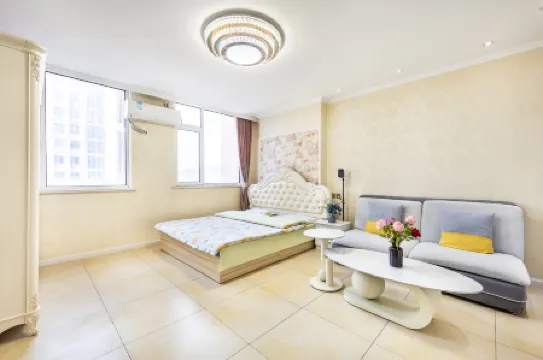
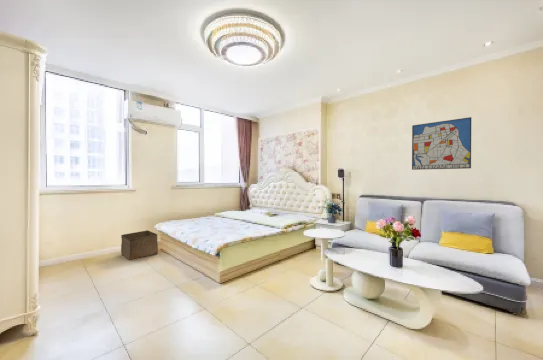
+ wall art (439, 145)
+ storage bin (139, 244)
